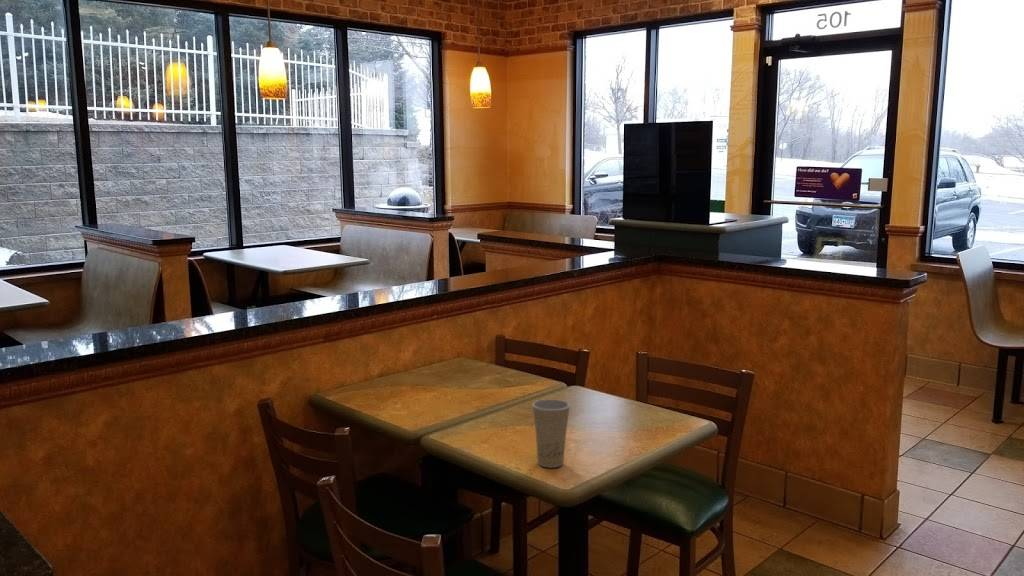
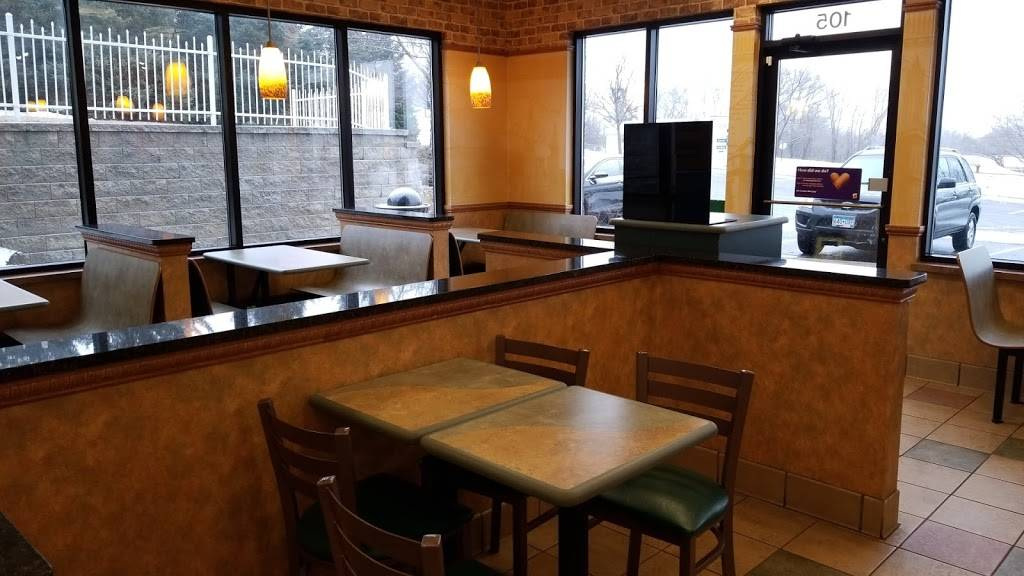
- paper cup (550, 433)
